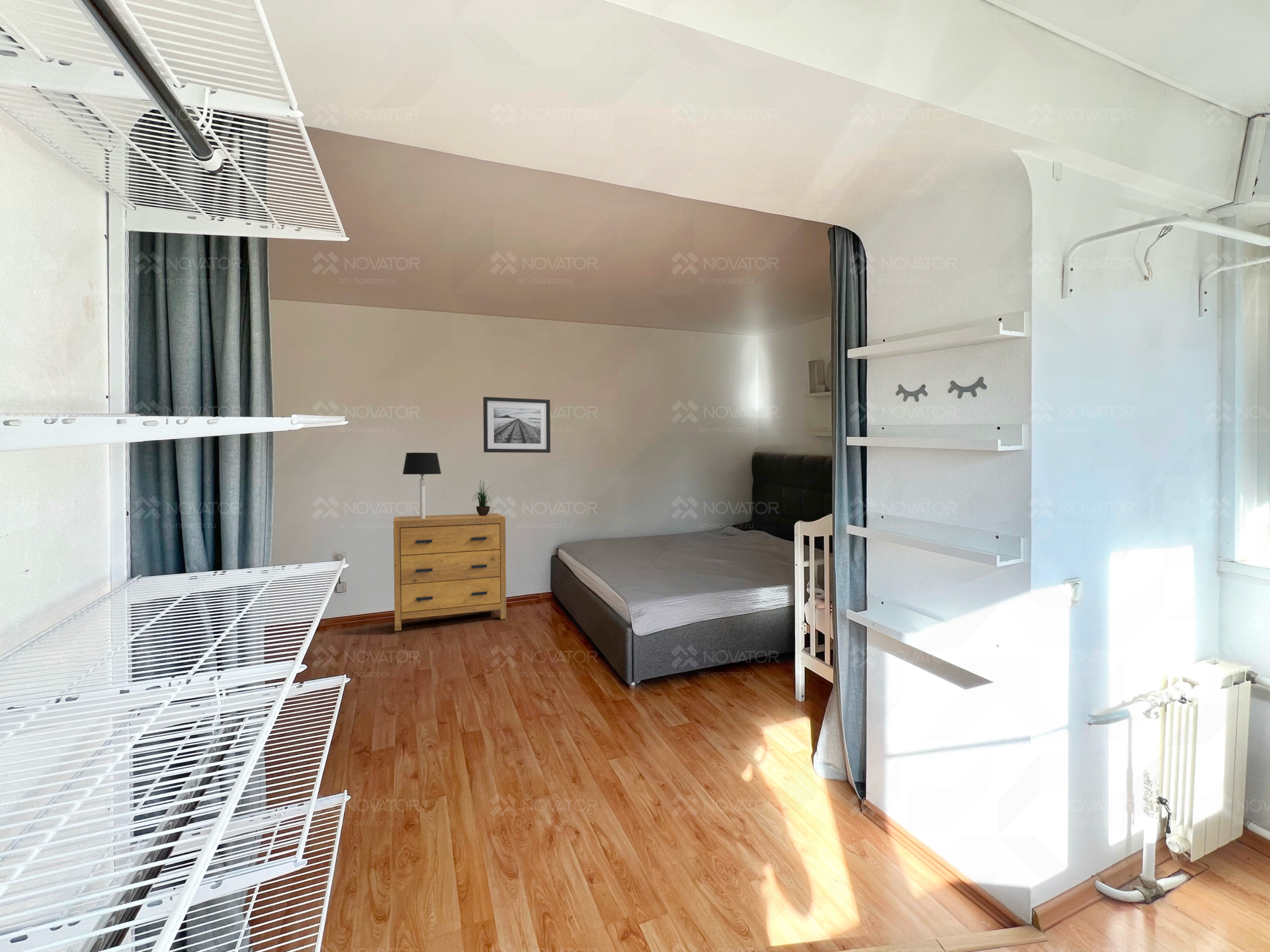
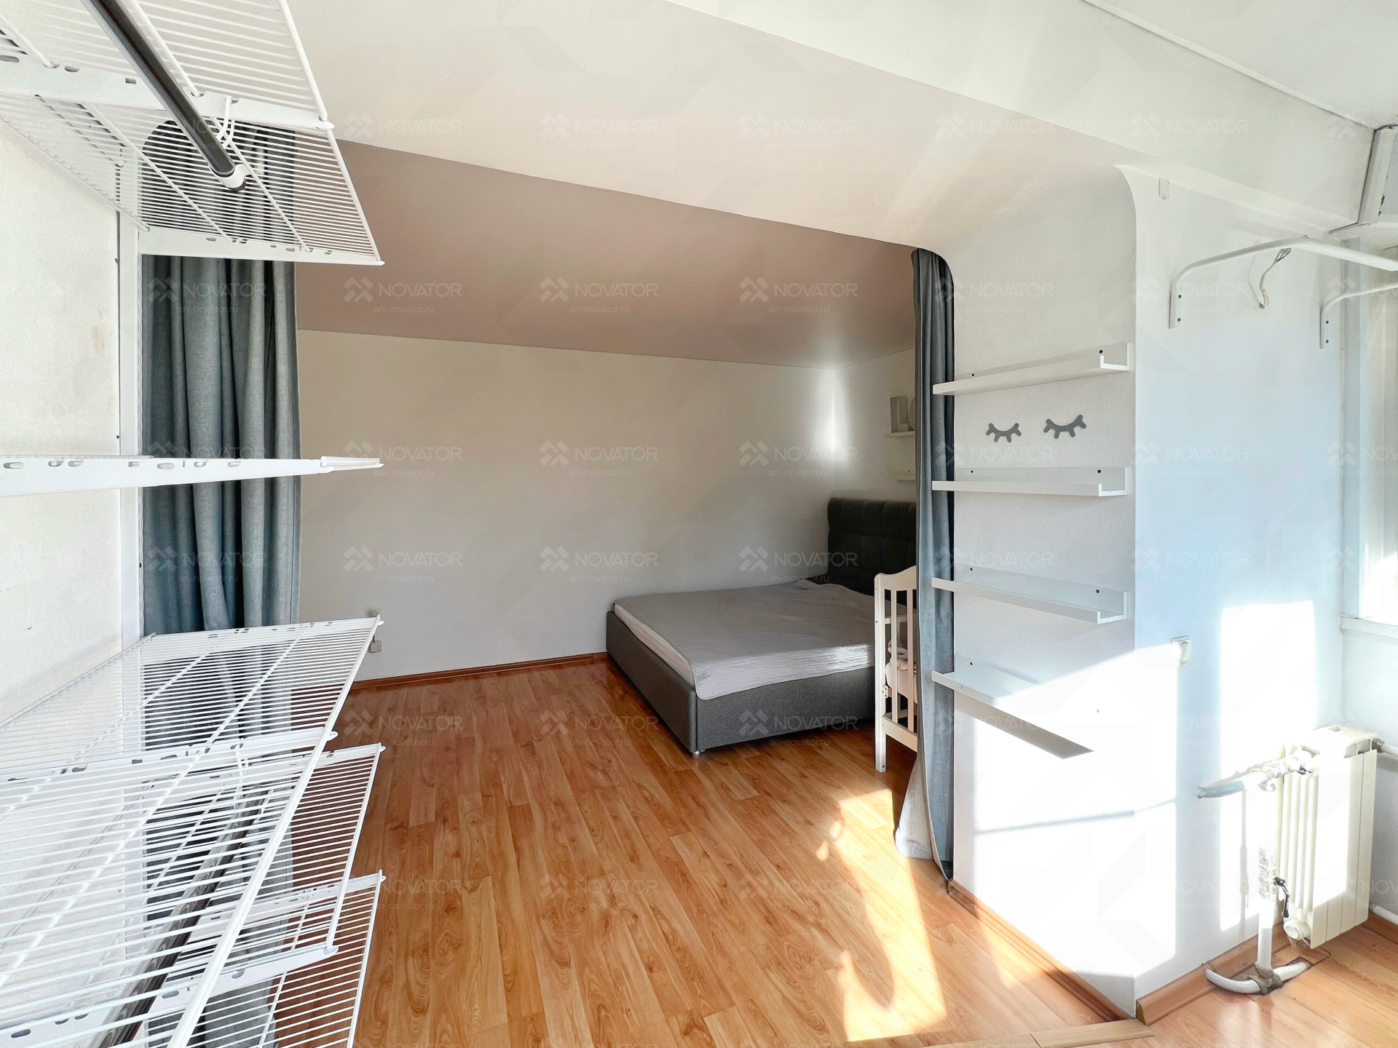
- wall art (517, 425)
- dresser (450, 567)
- table lamp (422, 485)
- potted plant (482, 494)
